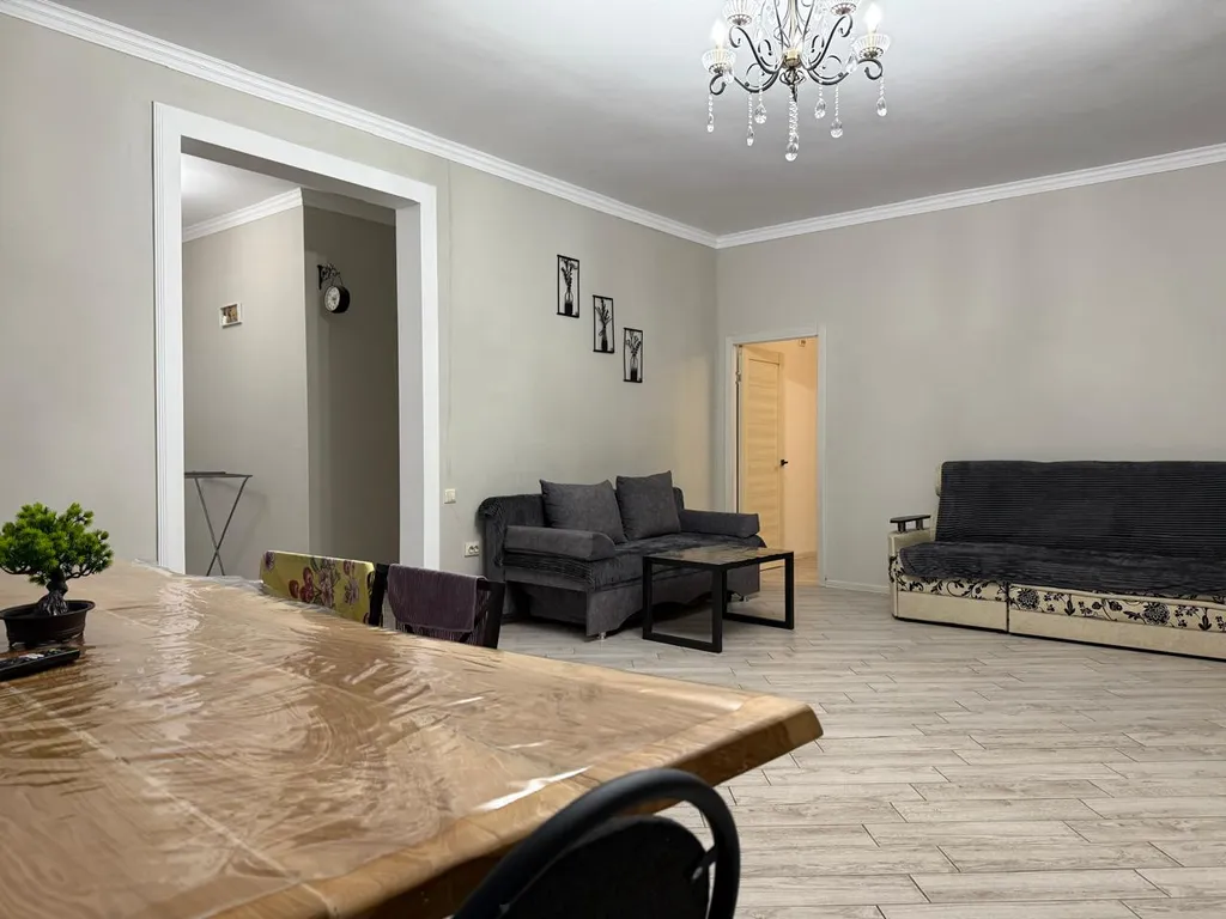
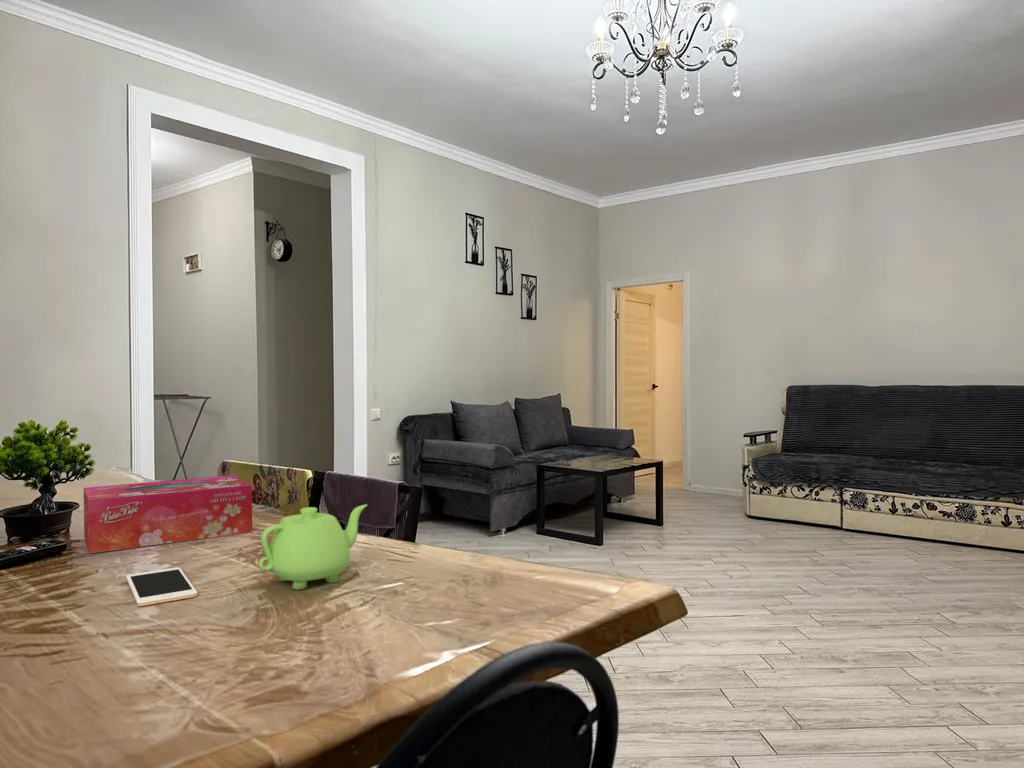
+ cell phone (160, 585)
+ tissue box (169, 510)
+ teapot (316, 542)
